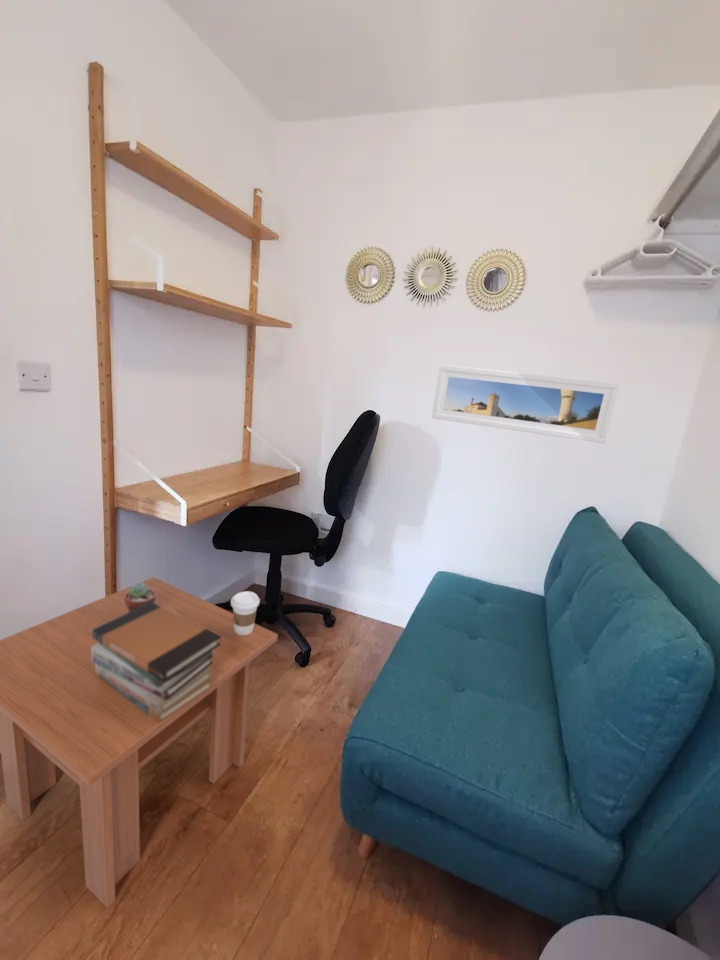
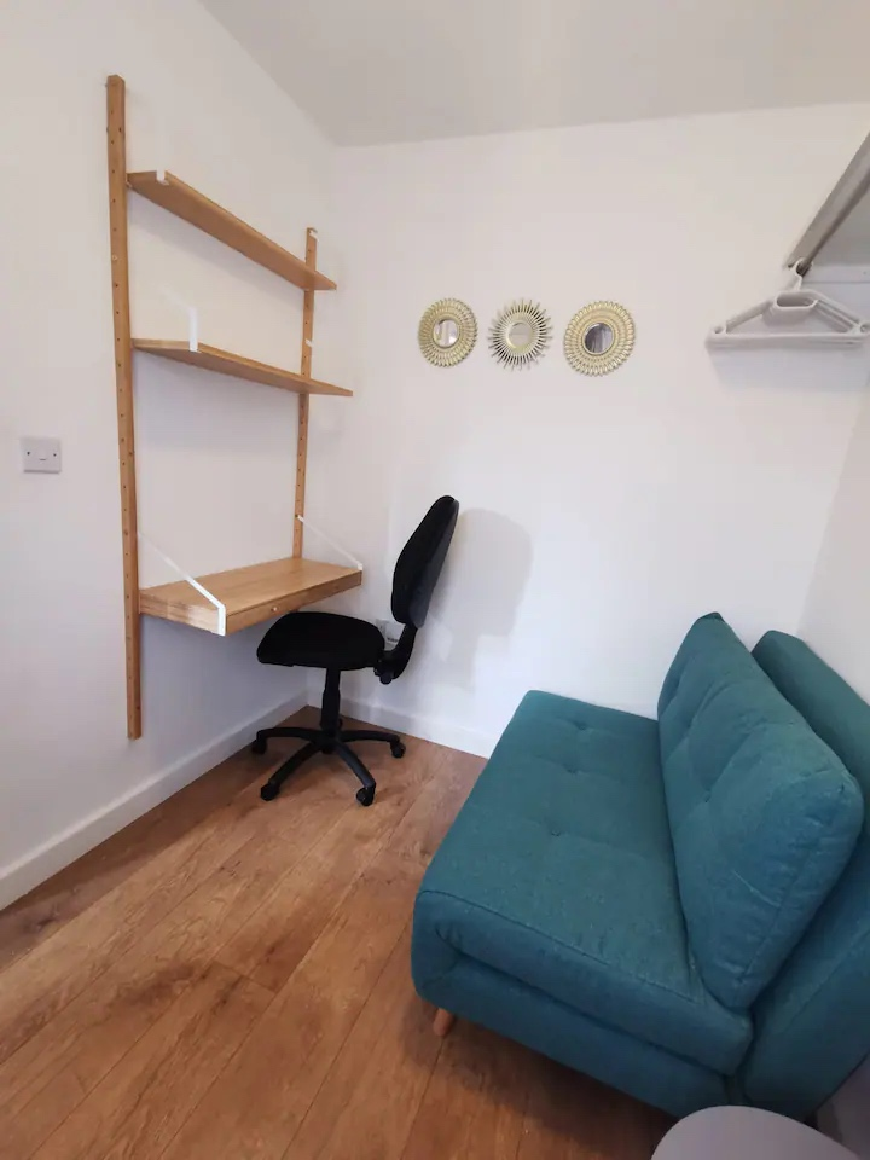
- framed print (518, 402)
- coffee cup (244, 613)
- potted succulent (140, 601)
- coffee table (133, 717)
- book stack (155, 656)
